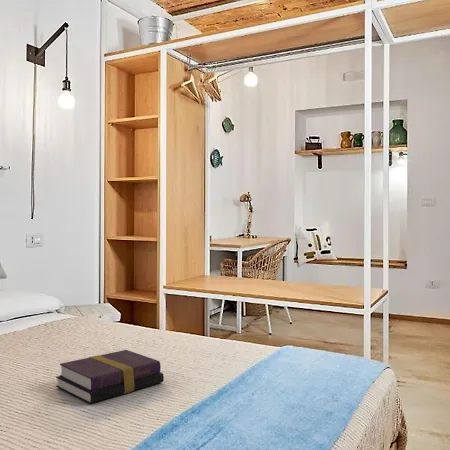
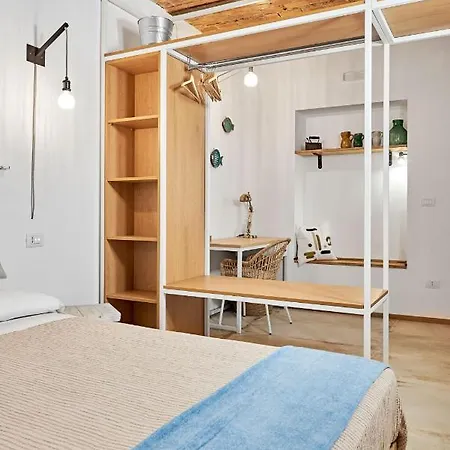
- book (110, 373)
